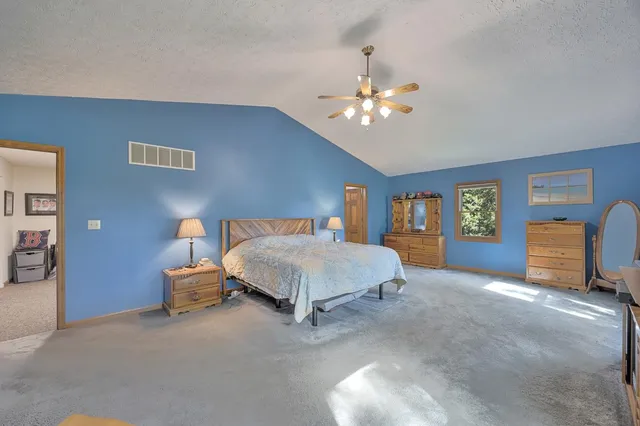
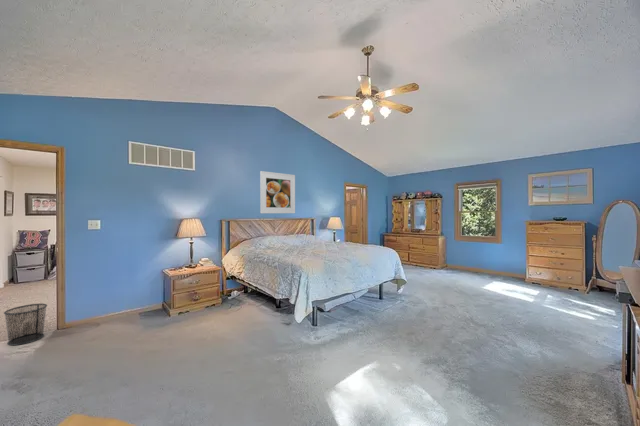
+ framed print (278, 193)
+ waste bin (26, 323)
